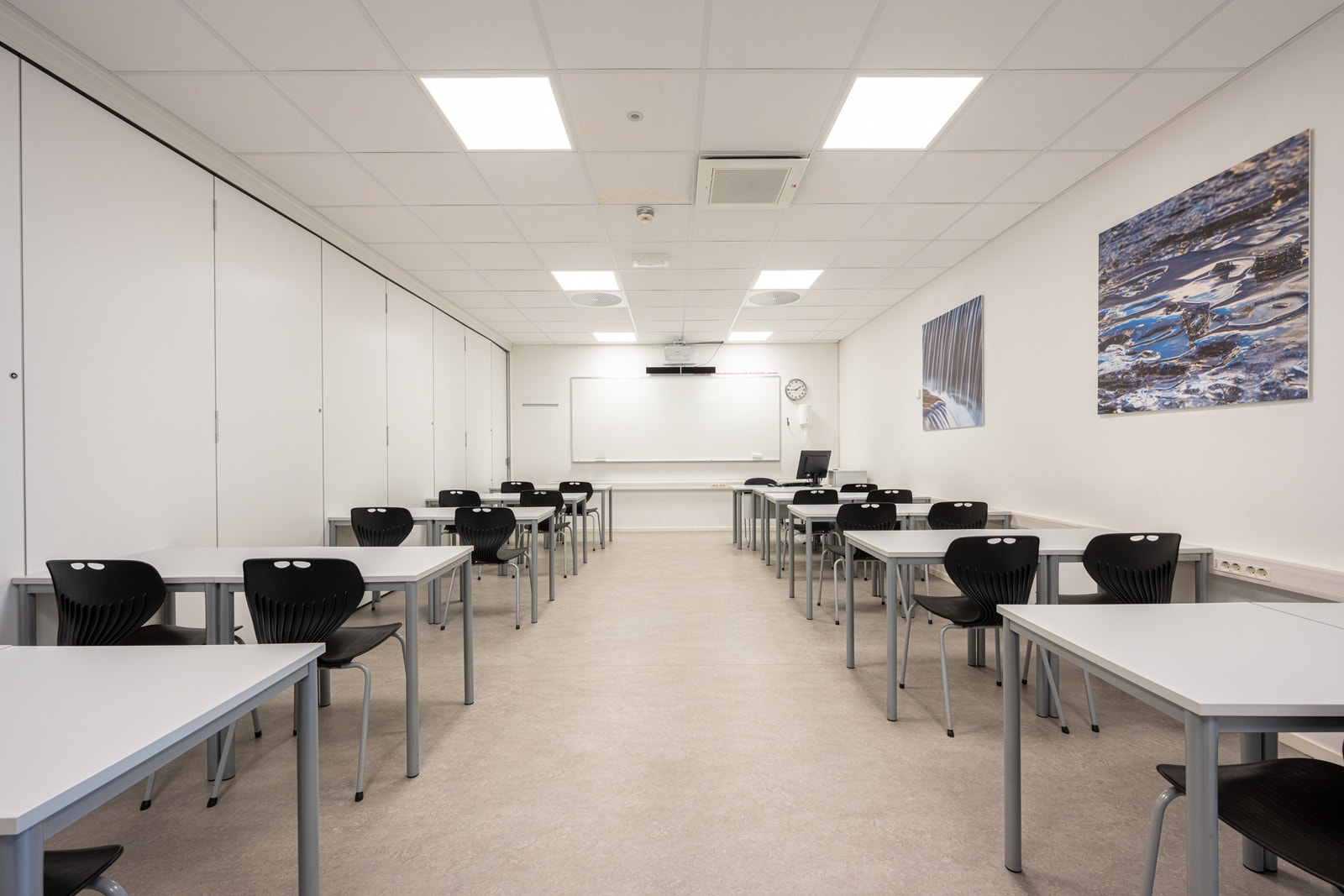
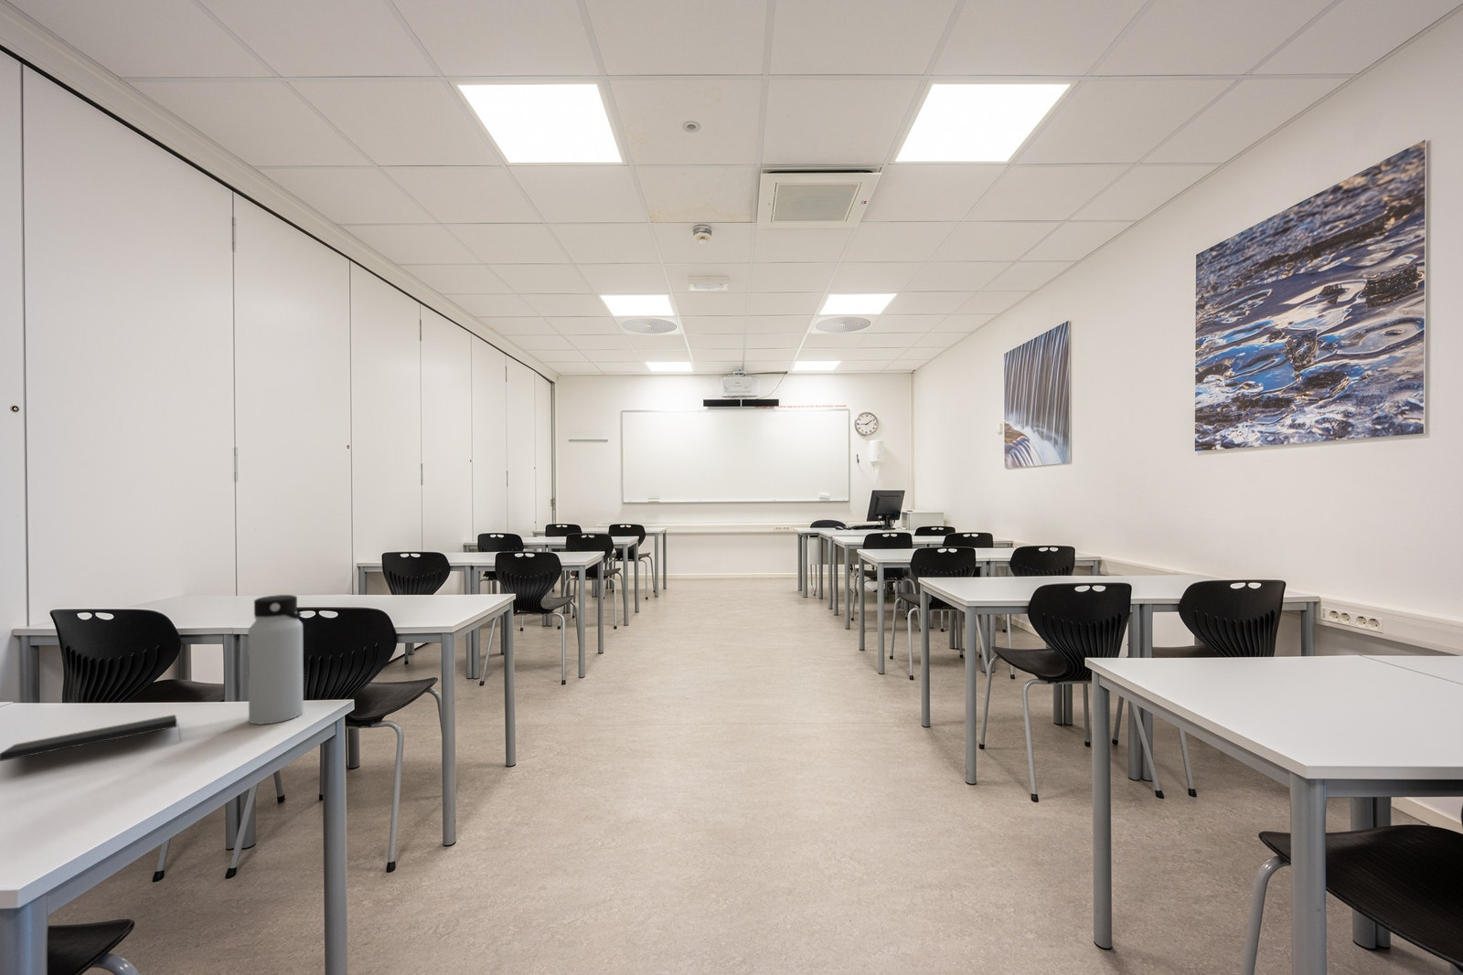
+ notepad (97, 735)
+ water bottle (276, 656)
